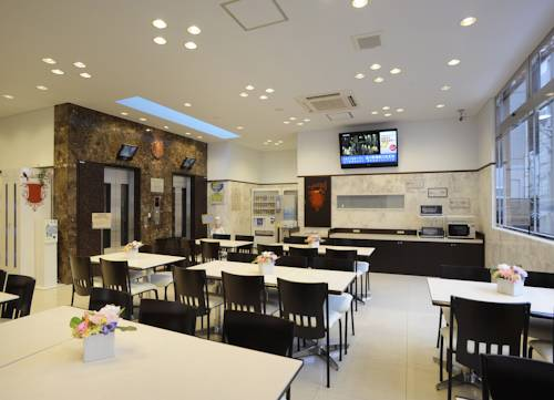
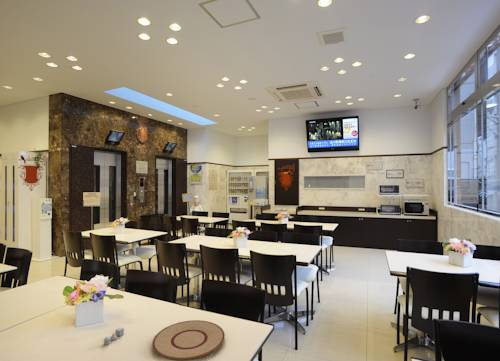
+ plate (189, 339)
+ salt and pepper shaker set (113, 335)
